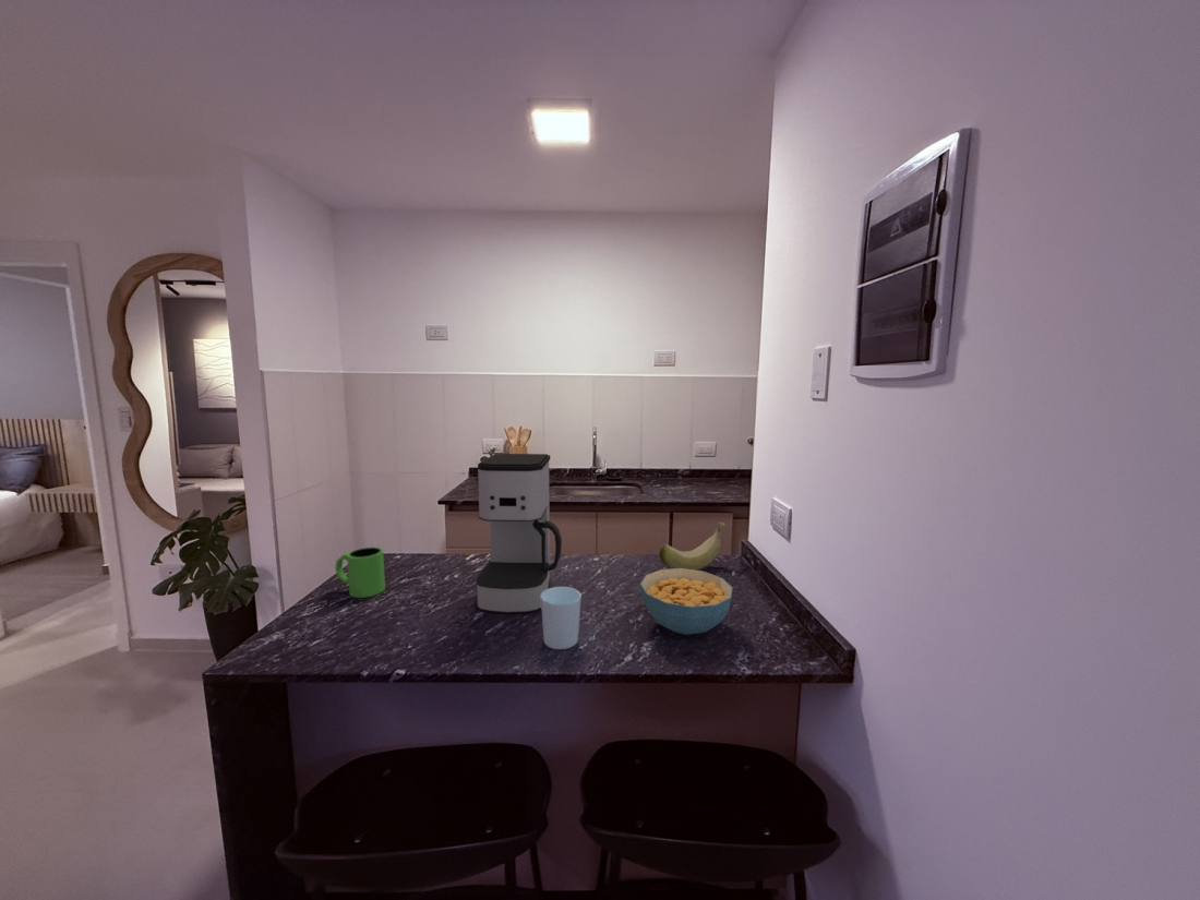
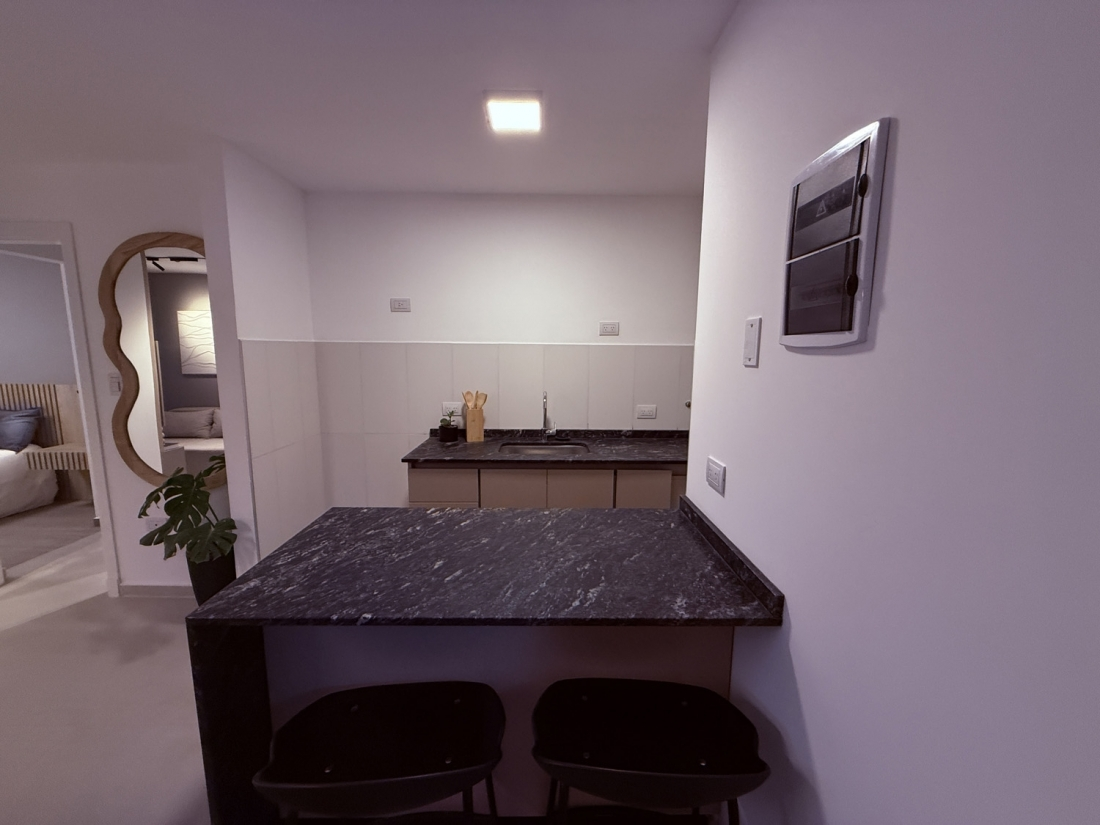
- cup (561, 617)
- mug (359, 571)
- coffee maker (520, 528)
- banana (693, 550)
- cereal bowl (685, 607)
